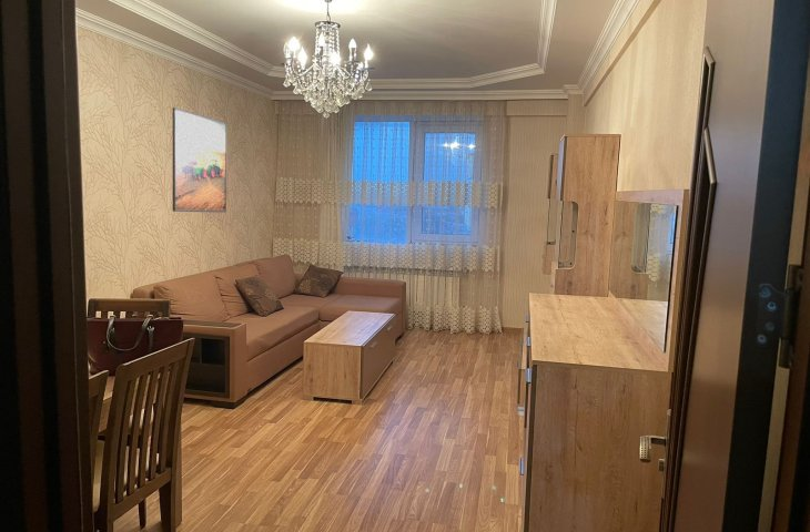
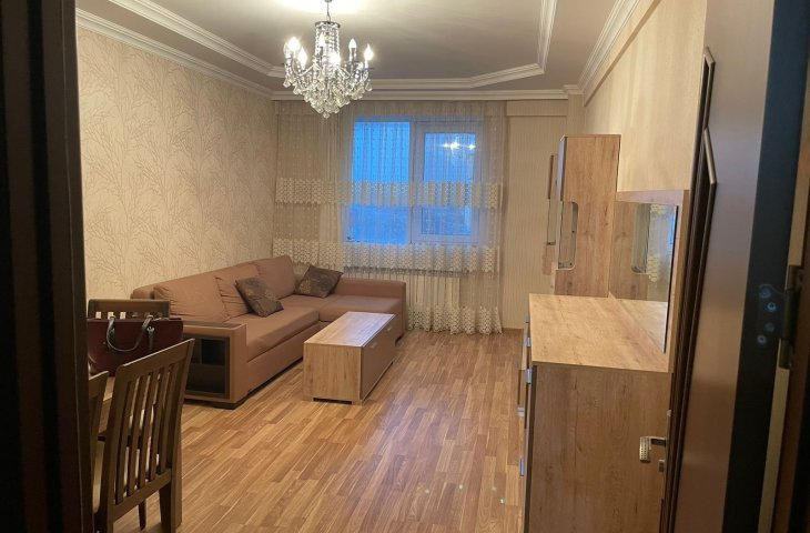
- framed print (201, 164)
